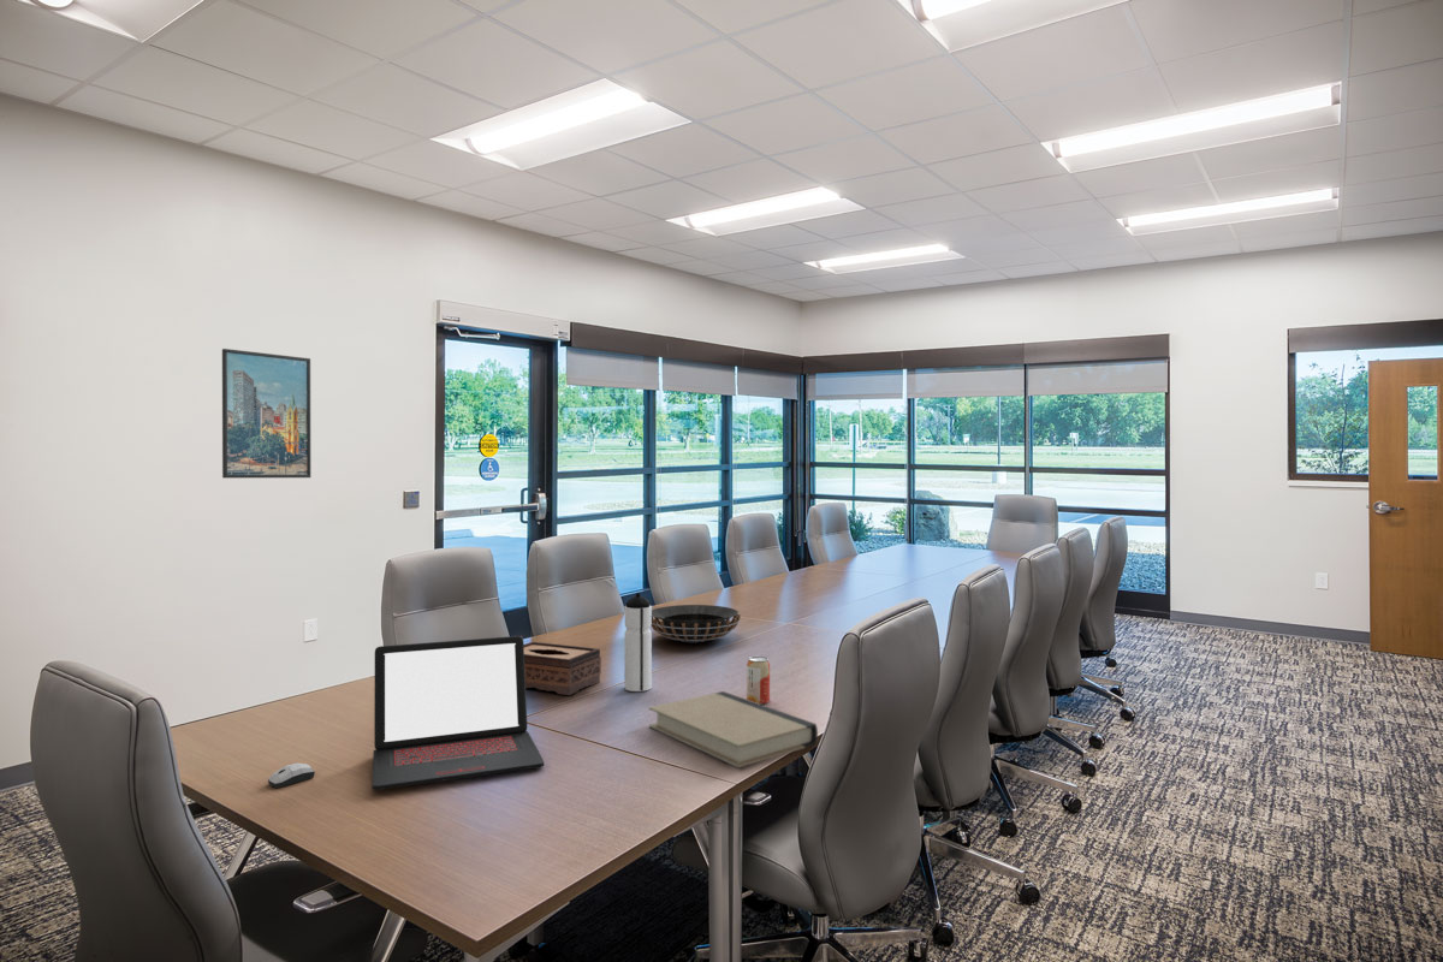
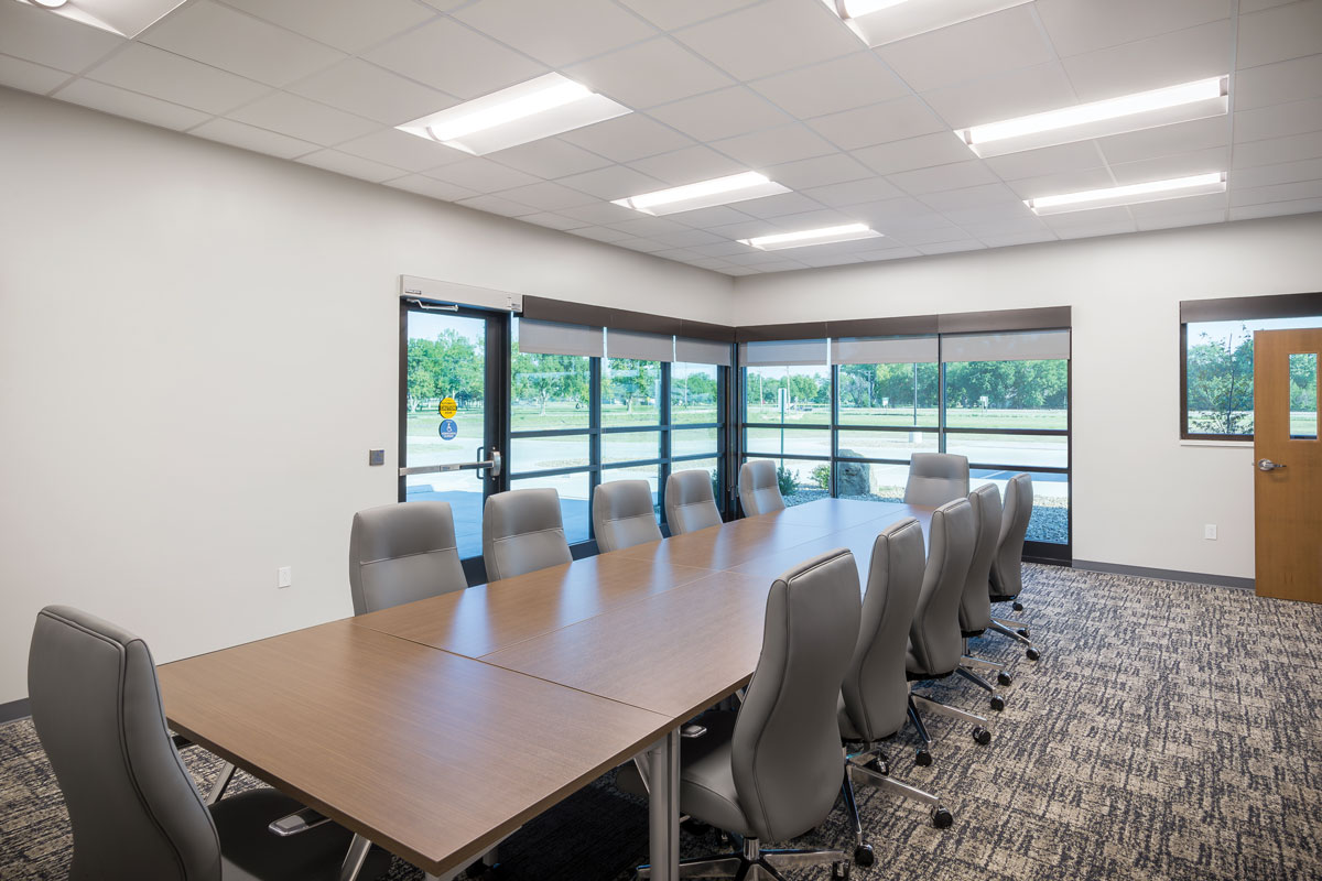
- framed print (268, 415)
- beverage can (758, 679)
- water bottle (637, 640)
- decorative bowl (694, 625)
- laptop (456, 705)
- tissue box (550, 666)
- book (730, 725)
- computer mouse (291, 773)
